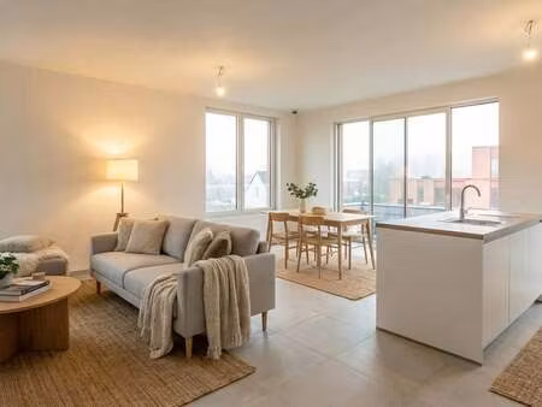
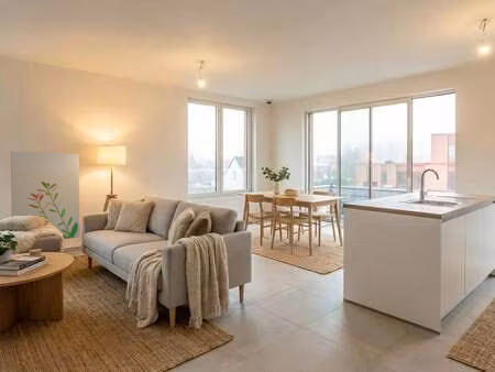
+ wall art (47, 196)
